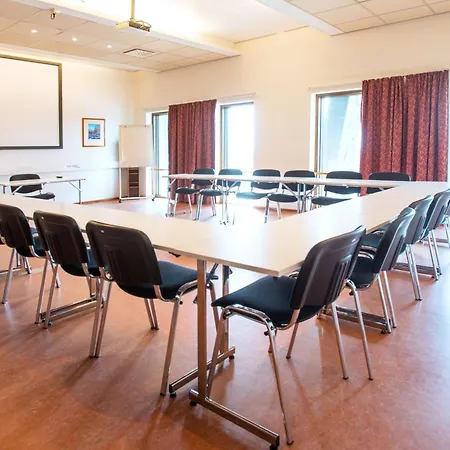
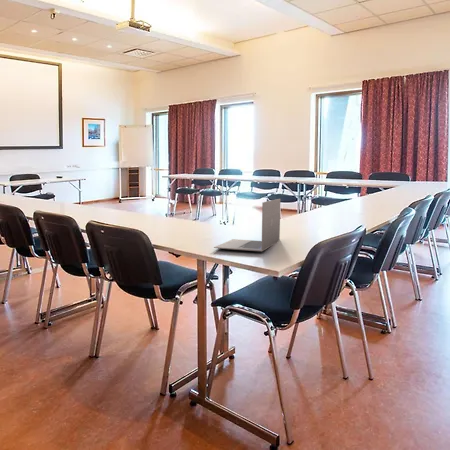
+ laptop (262, 222)
